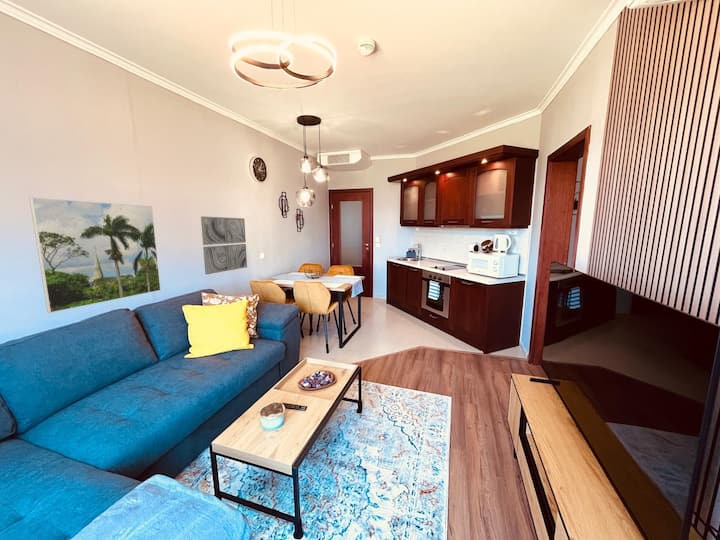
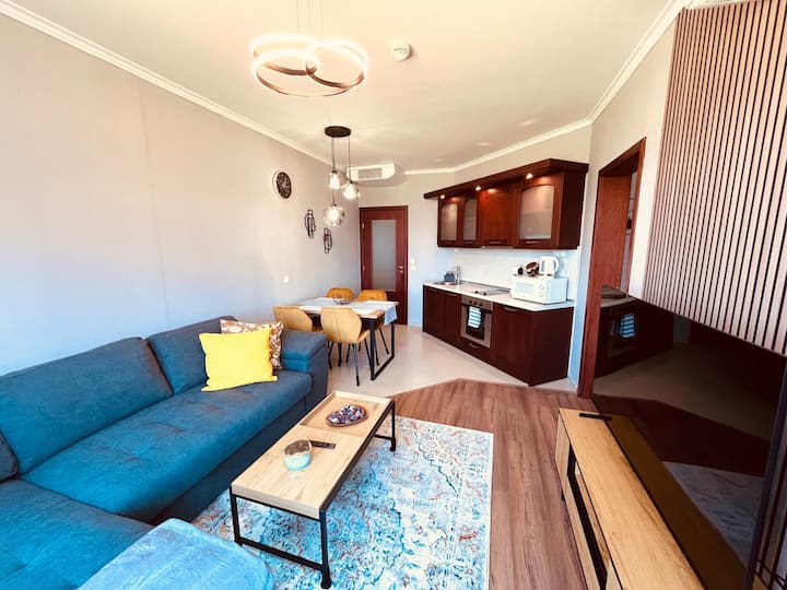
- wall art (226, 243)
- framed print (106, 252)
